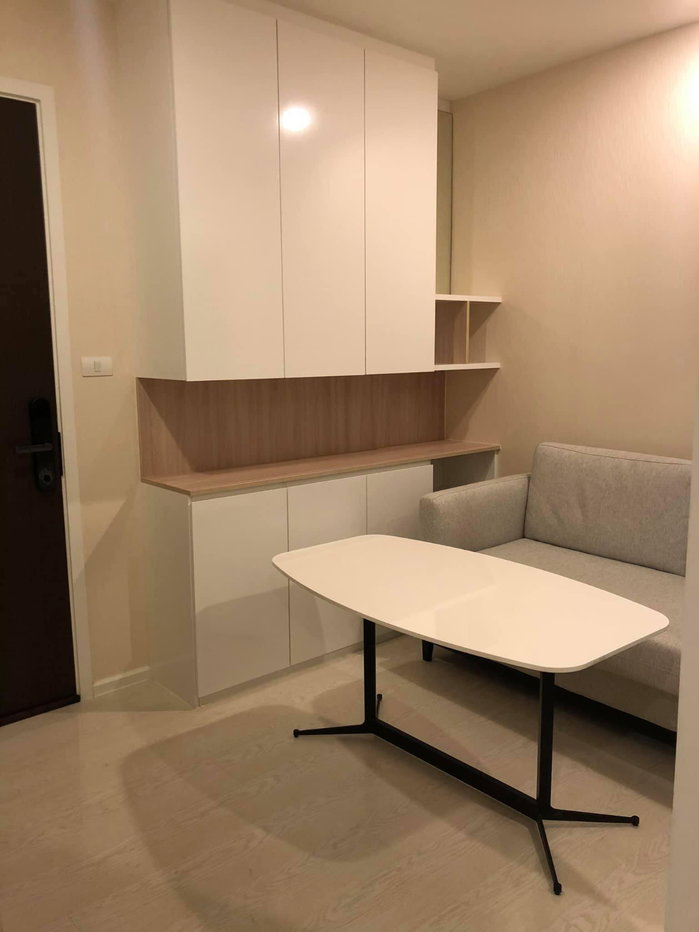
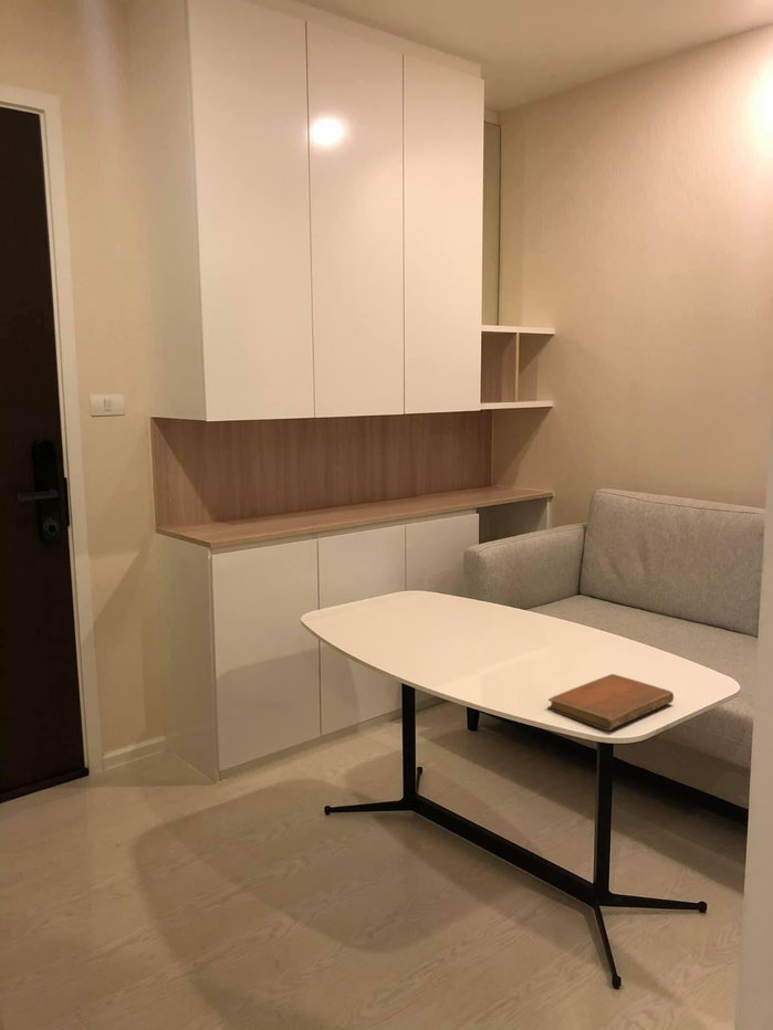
+ notebook (610, 700)
